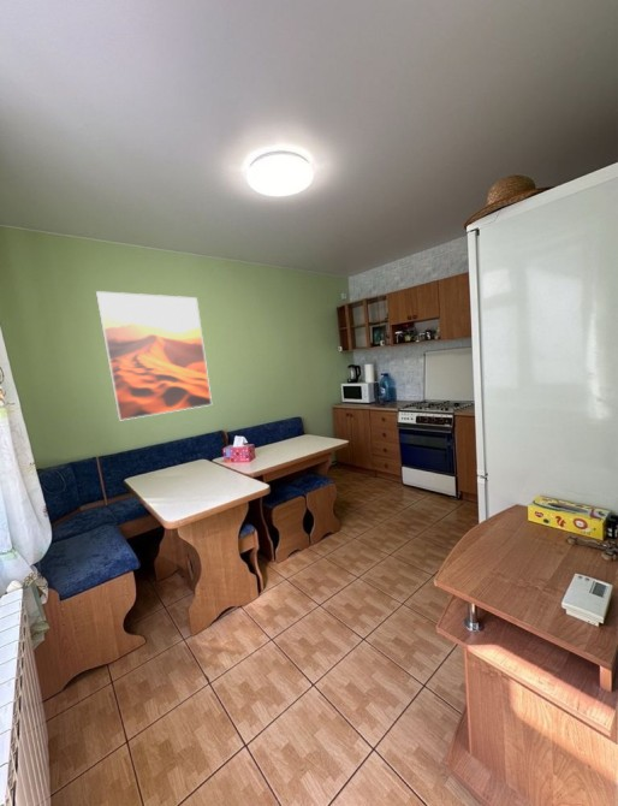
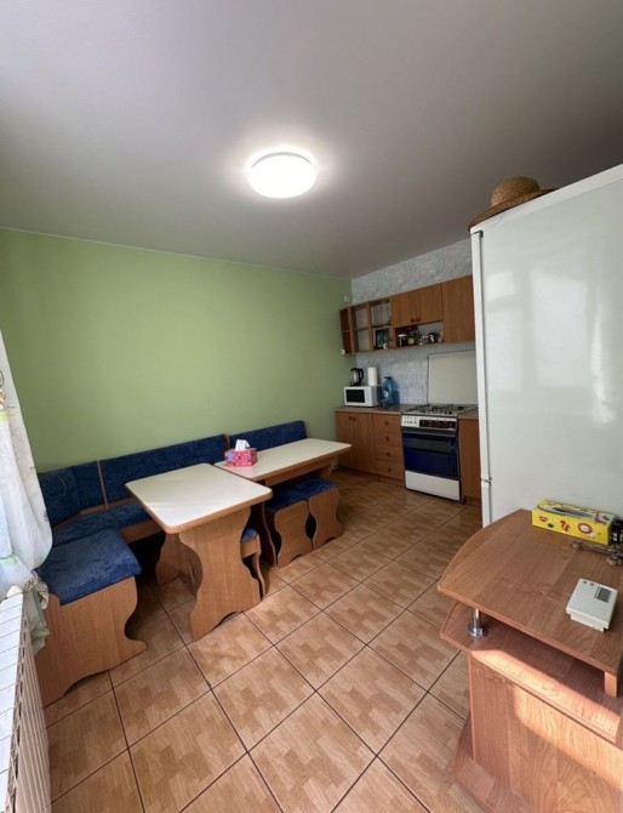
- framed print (160, 355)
